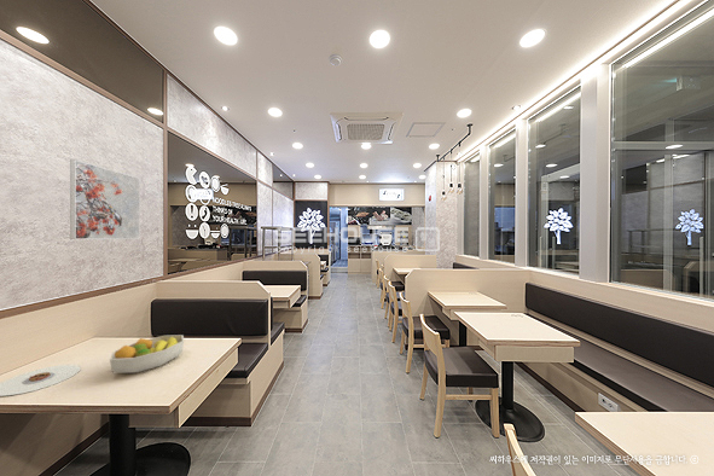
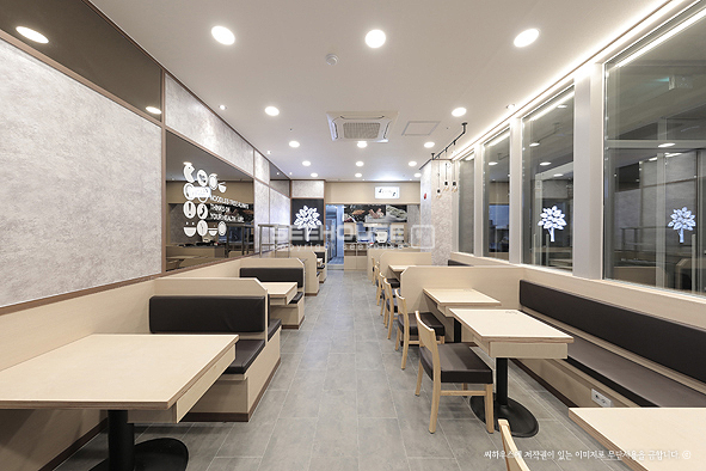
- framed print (109, 204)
- plate (39, 376)
- fruit bowl (150, 350)
